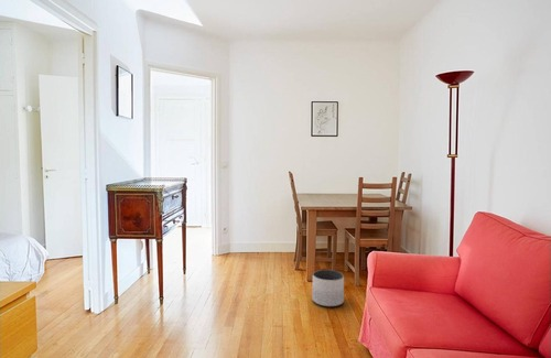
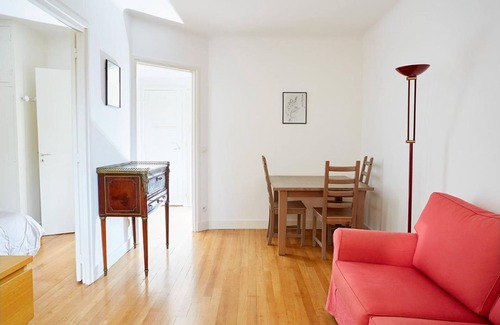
- planter (327, 288)
